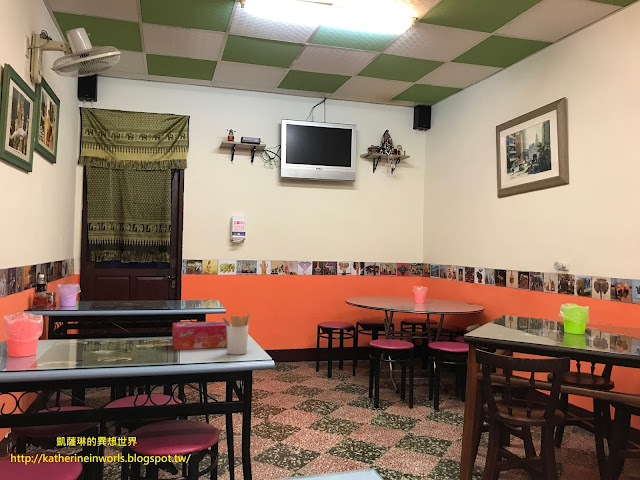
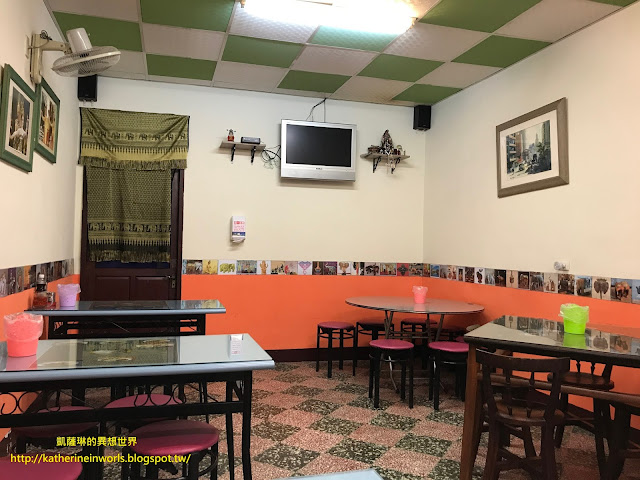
- tissue box (205, 334)
- utensil holder (237, 332)
